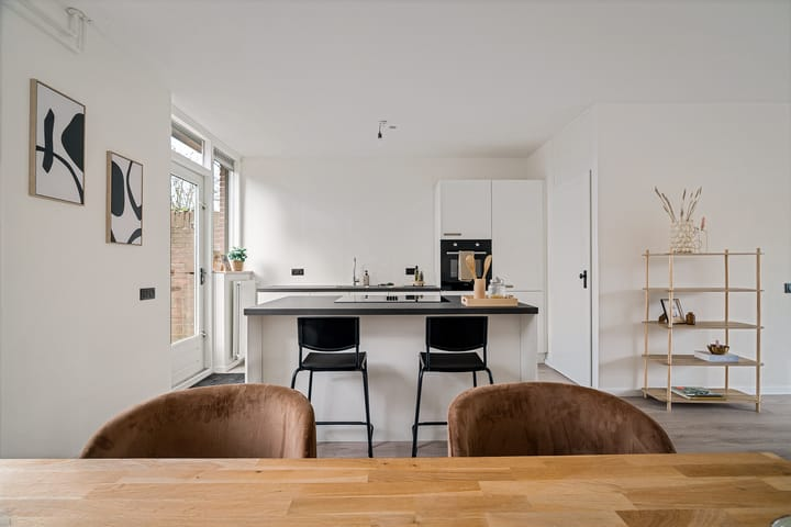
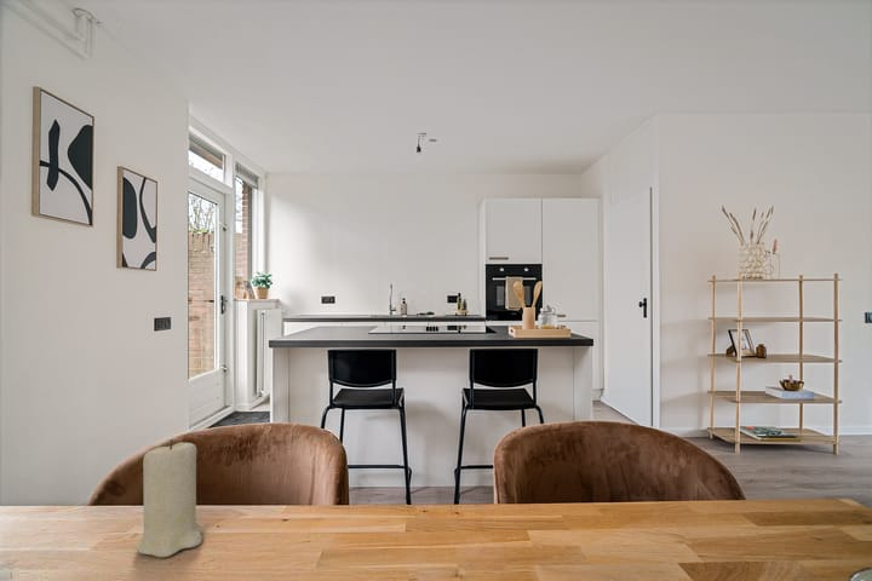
+ candle (172, 489)
